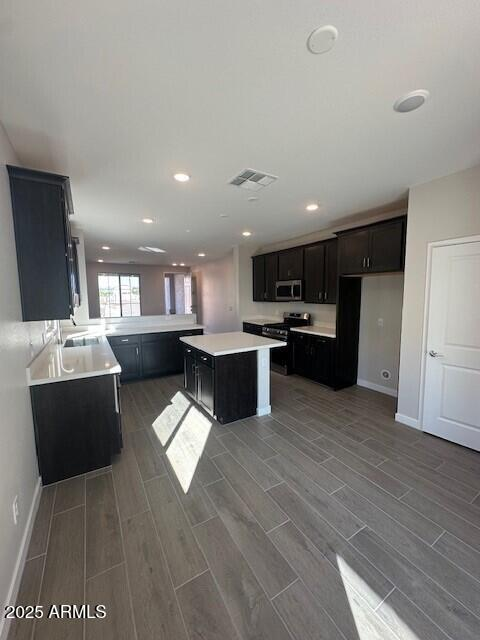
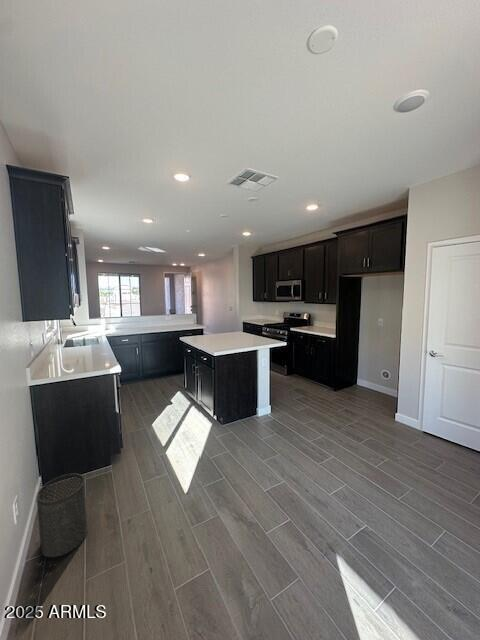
+ trash can (63, 512)
